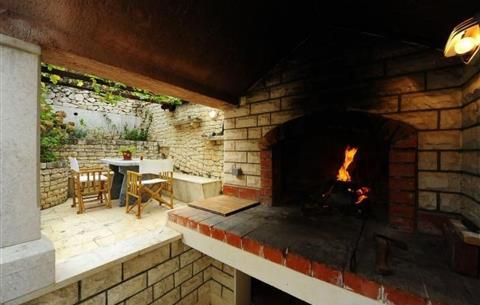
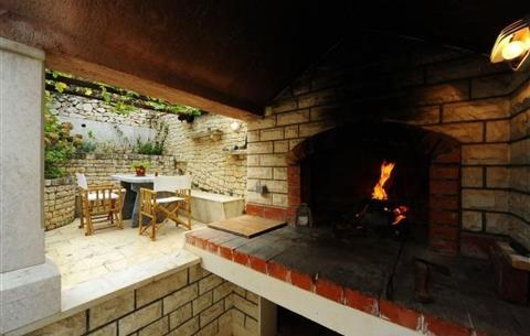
+ lantern (303, 217)
